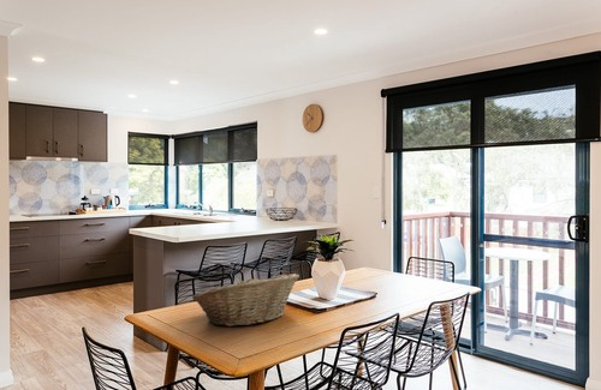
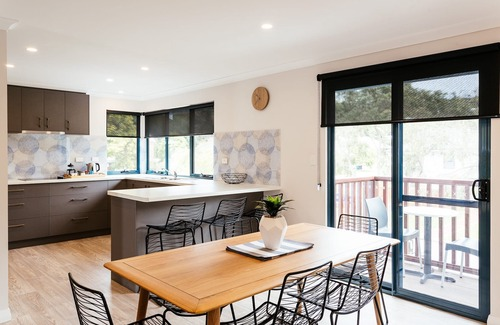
- fruit basket (248, 294)
